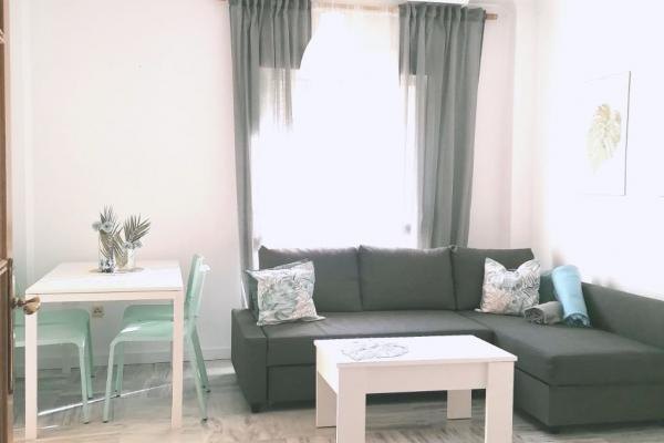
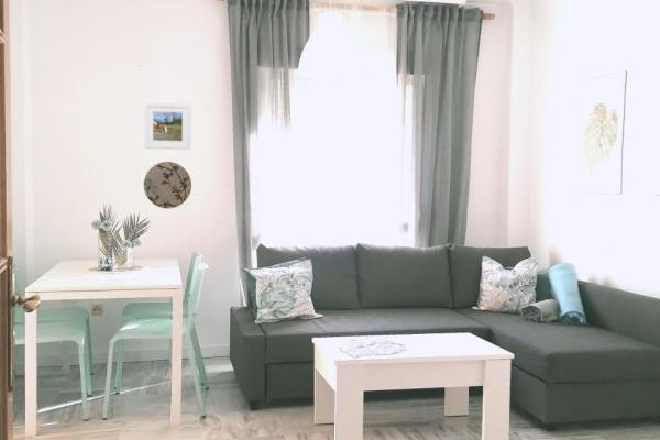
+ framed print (167, 125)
+ decorative plate (167, 185)
